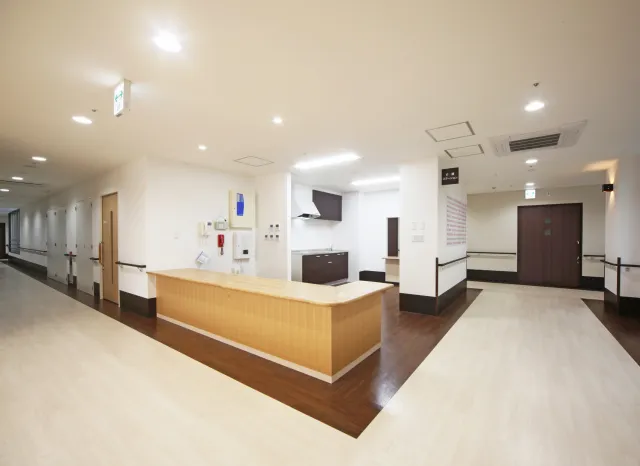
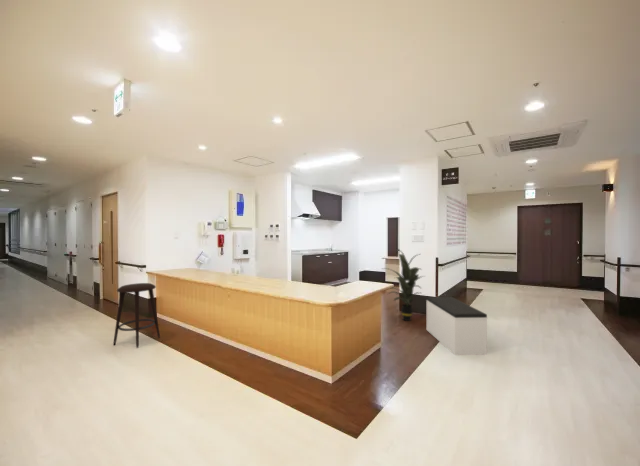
+ indoor plant (405, 284)
+ bench (453, 322)
+ stool (137, 313)
